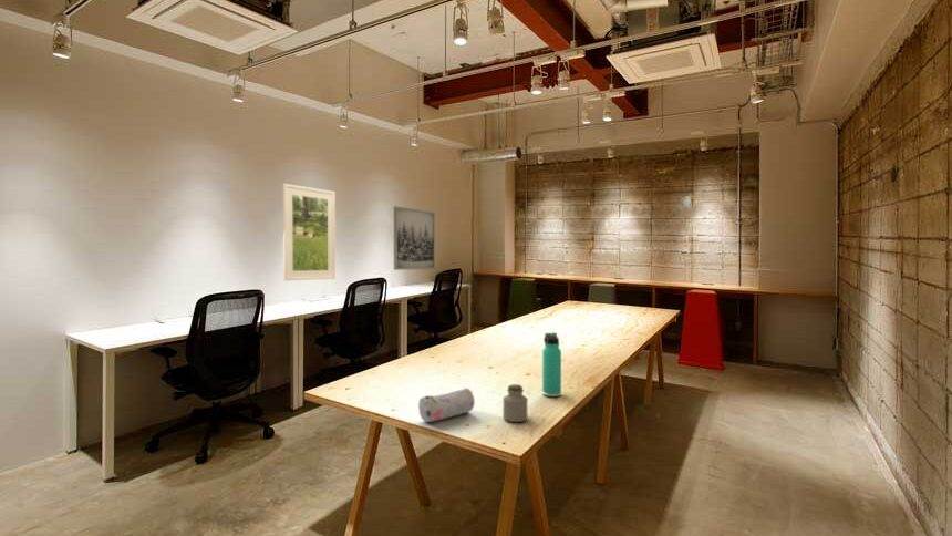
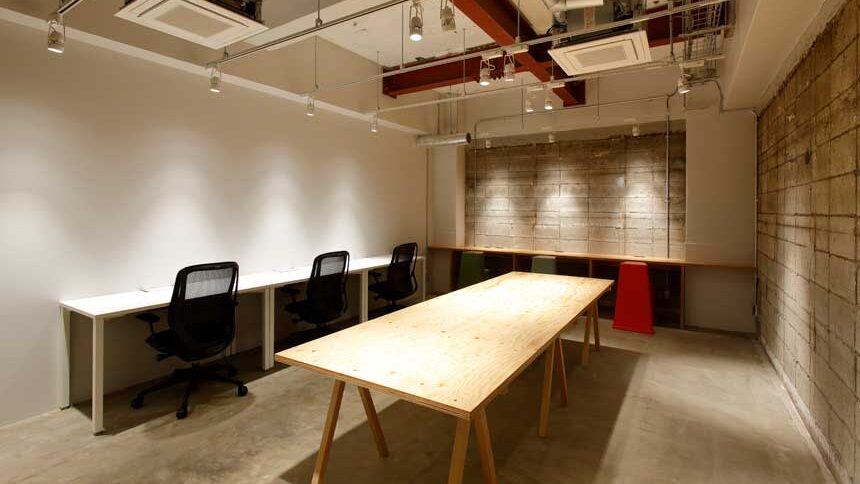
- wall art (415, 239)
- pencil case (446, 403)
- jar (515, 402)
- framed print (310, 234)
- thermos bottle (551, 363)
